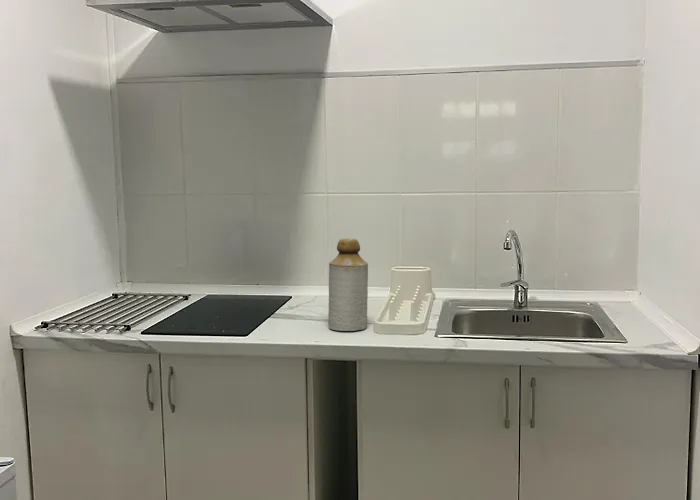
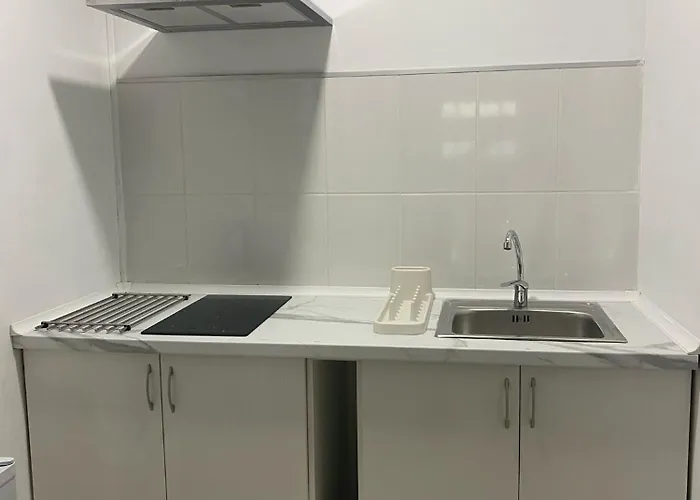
- bottle (347, 283)
